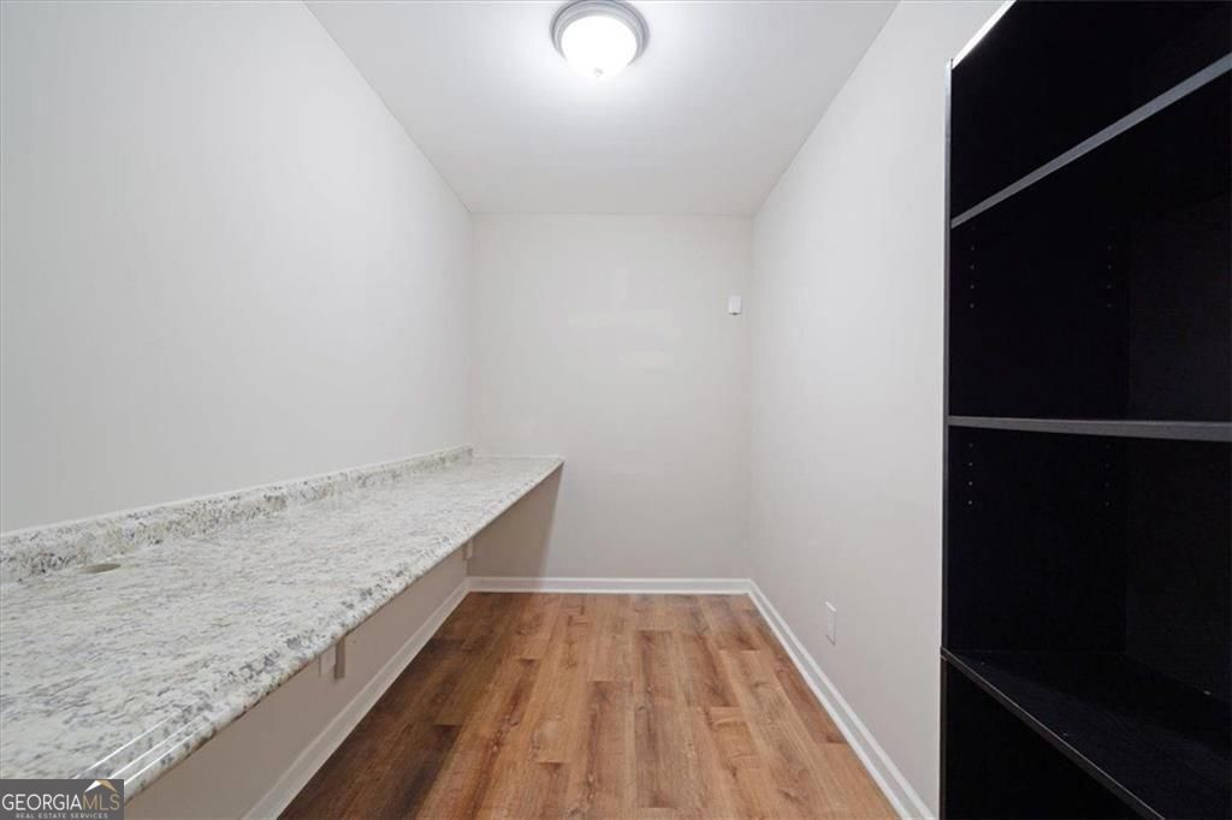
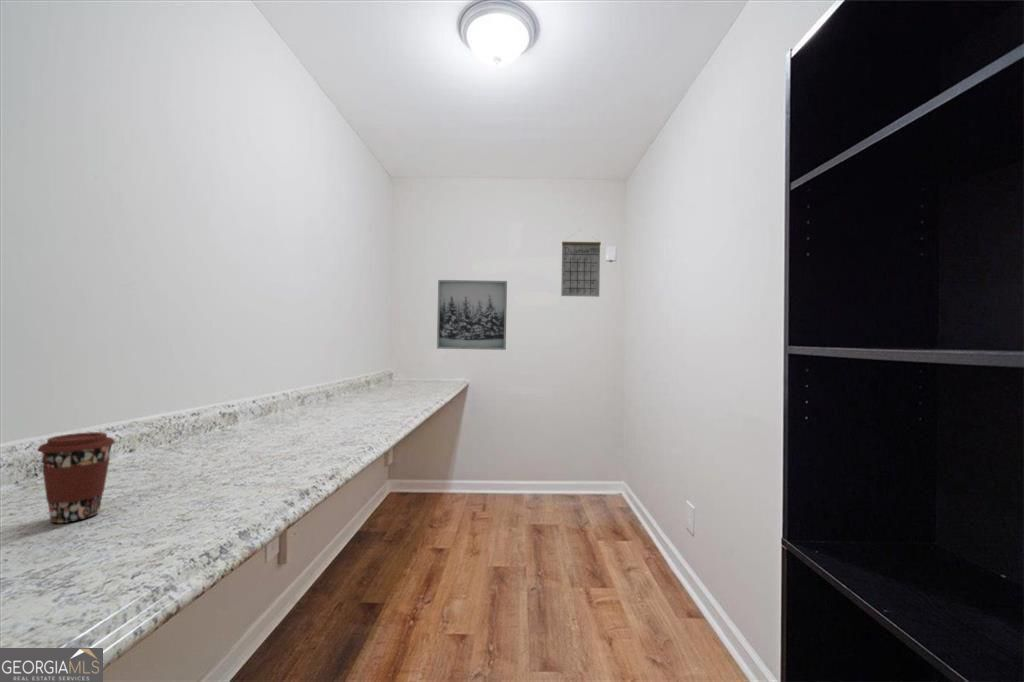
+ coffee cup (76, 476)
+ wall art (472, 314)
+ calendar (580, 262)
